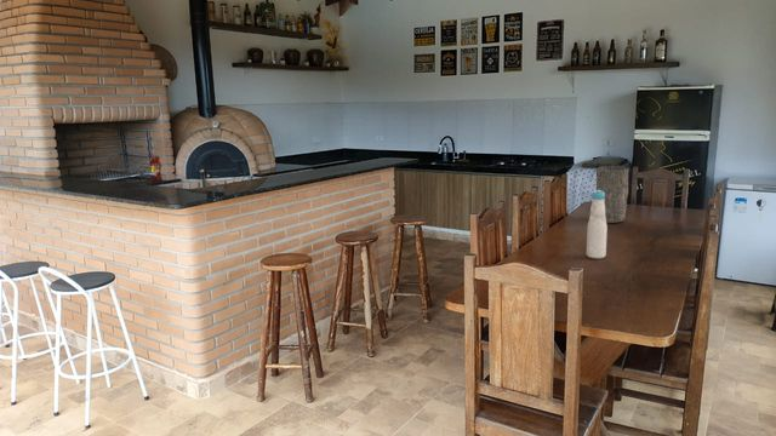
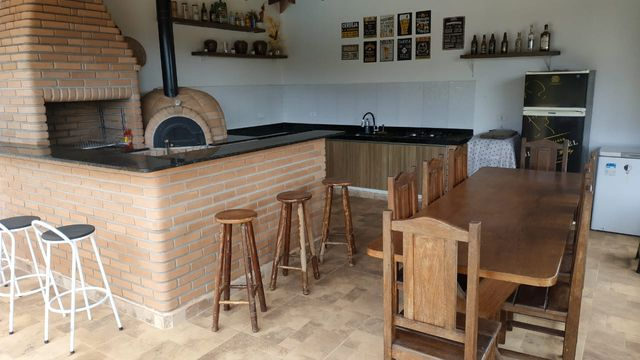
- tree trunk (611, 194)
- bottle (597, 223)
